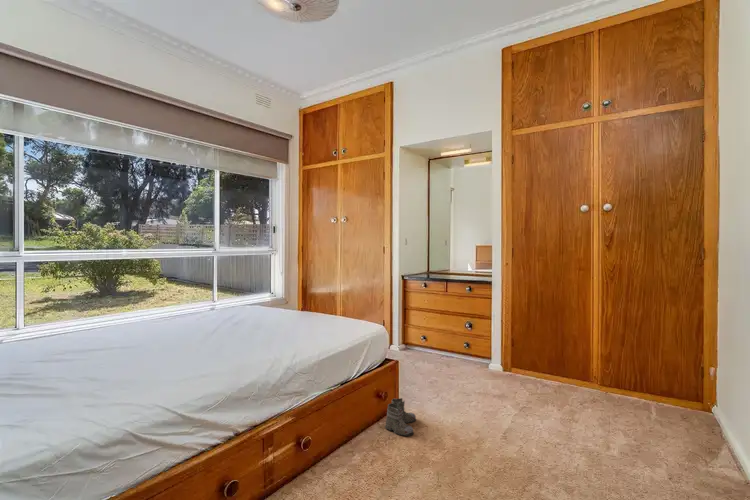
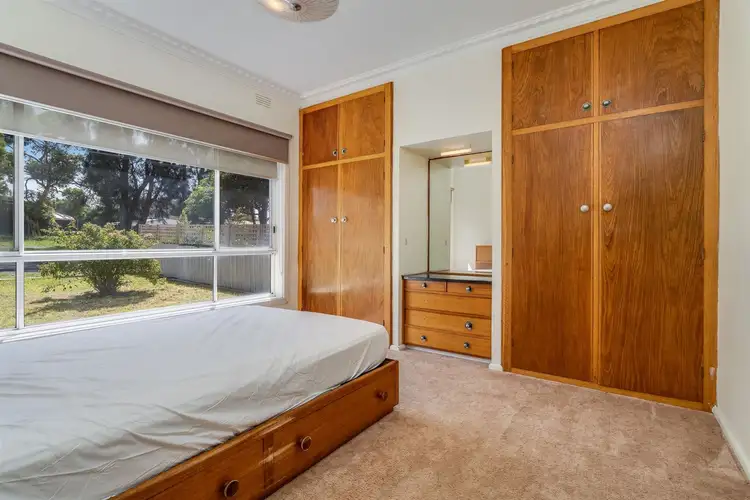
- boots (401, 415)
